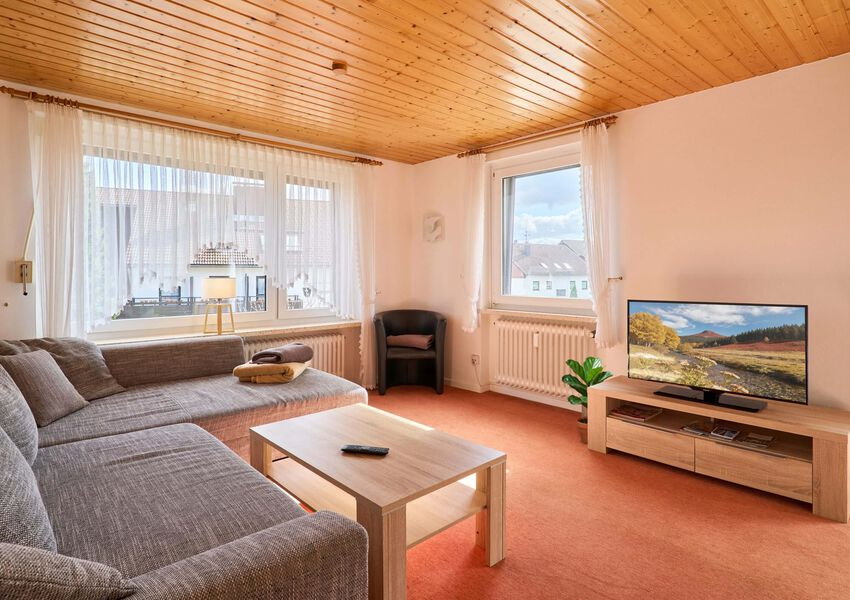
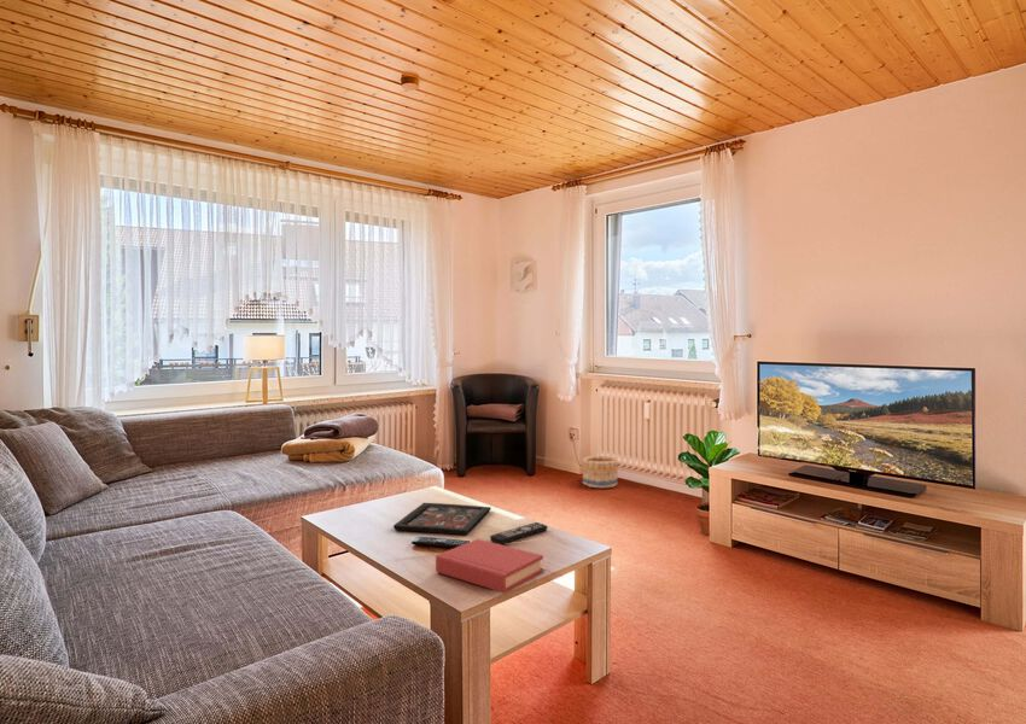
+ basket (600, 471)
+ decorative tray (444, 516)
+ hardback book (489, 564)
+ remote control (519, 532)
